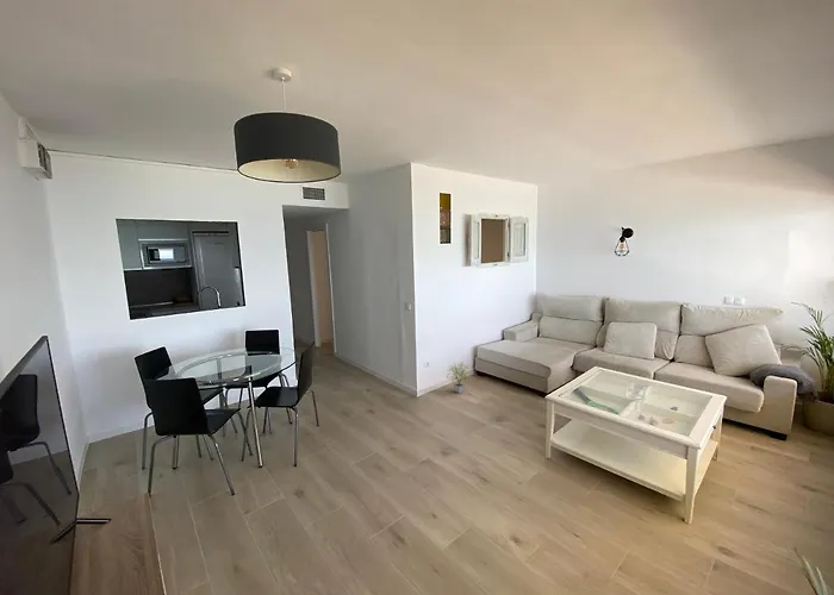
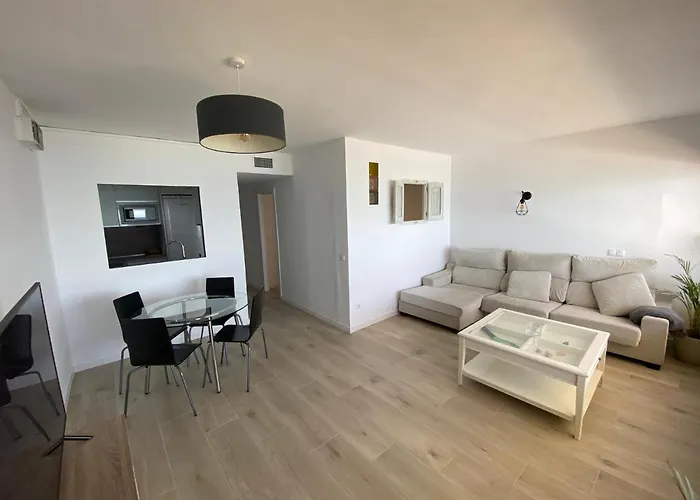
- potted plant (459, 375)
